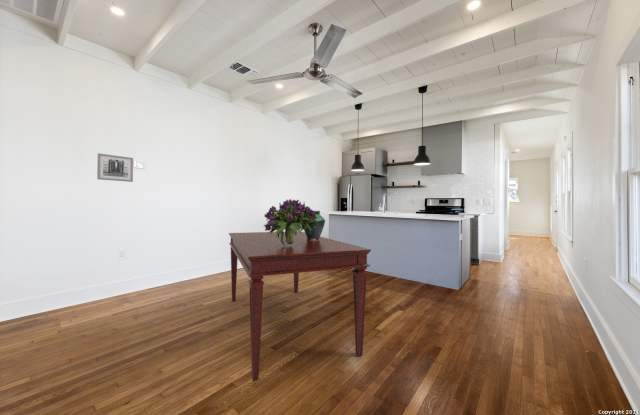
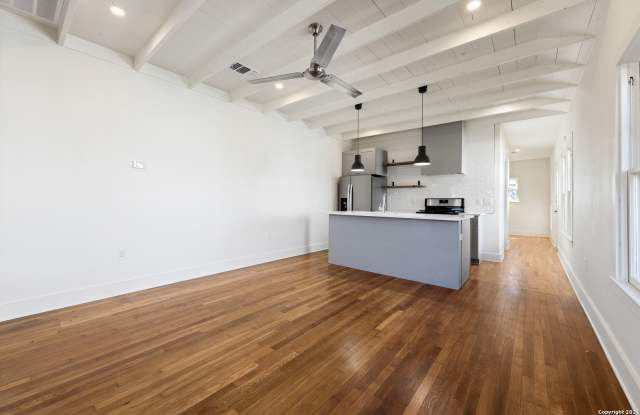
- bouquet (289, 222)
- vase (312, 225)
- wall art (115, 168)
- dining table (282, 273)
